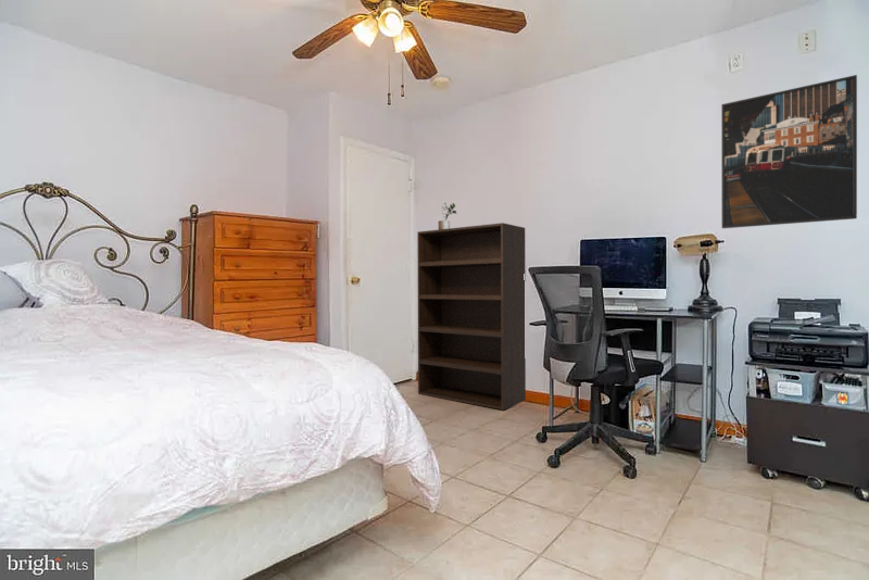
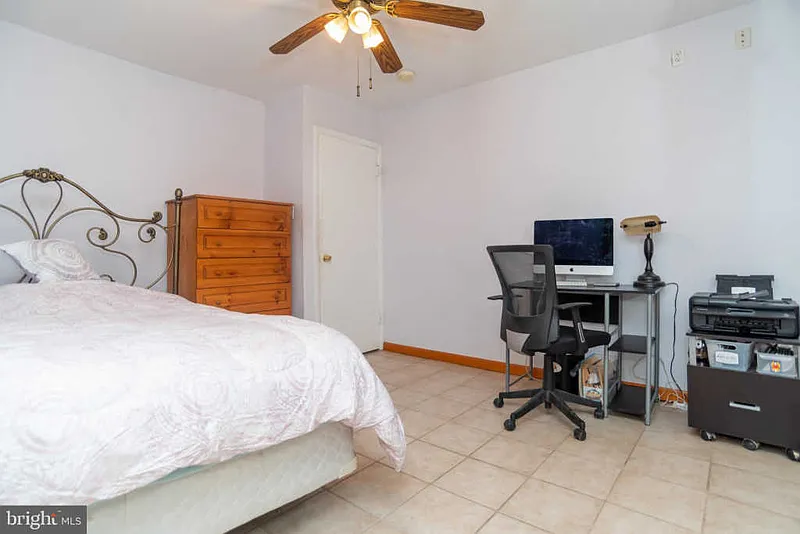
- potted plant (446, 216)
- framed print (784, 157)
- bookshelf (469, 313)
